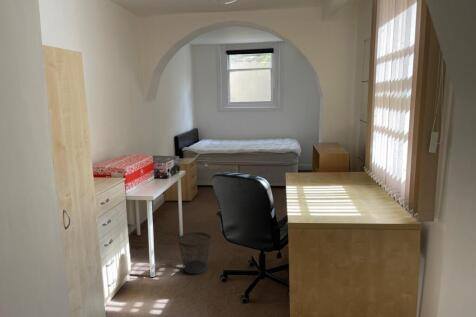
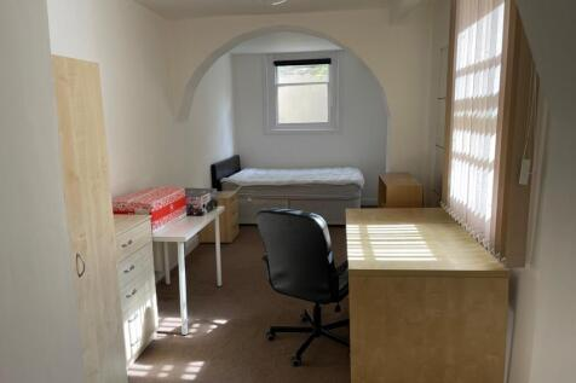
- wastebasket (194, 253)
